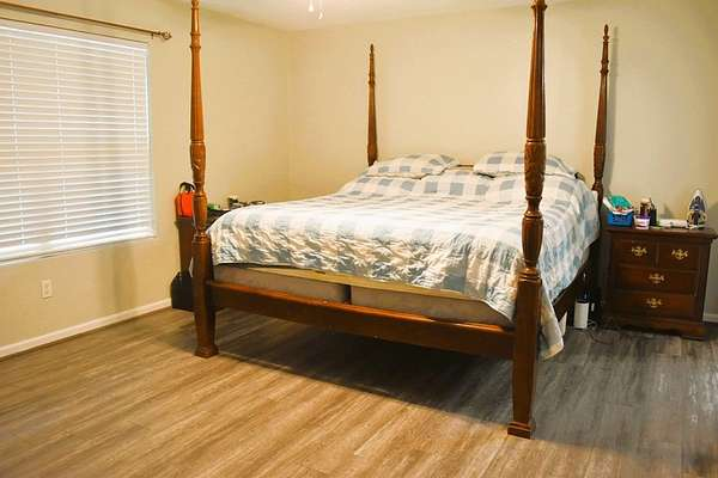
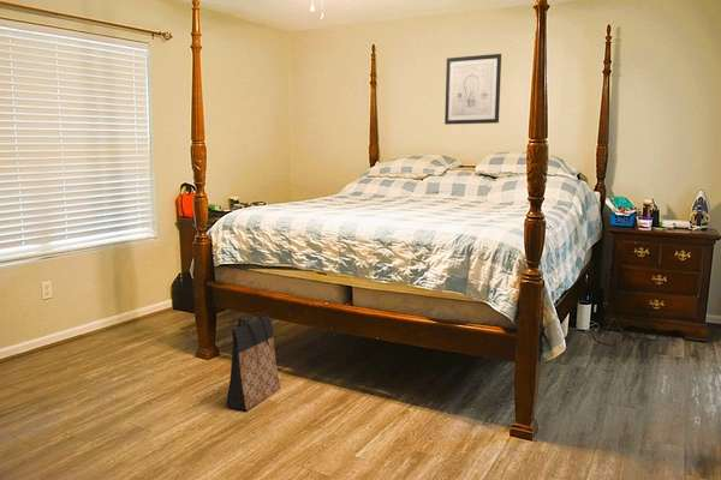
+ bag (252, 356)
+ wall art (472, 90)
